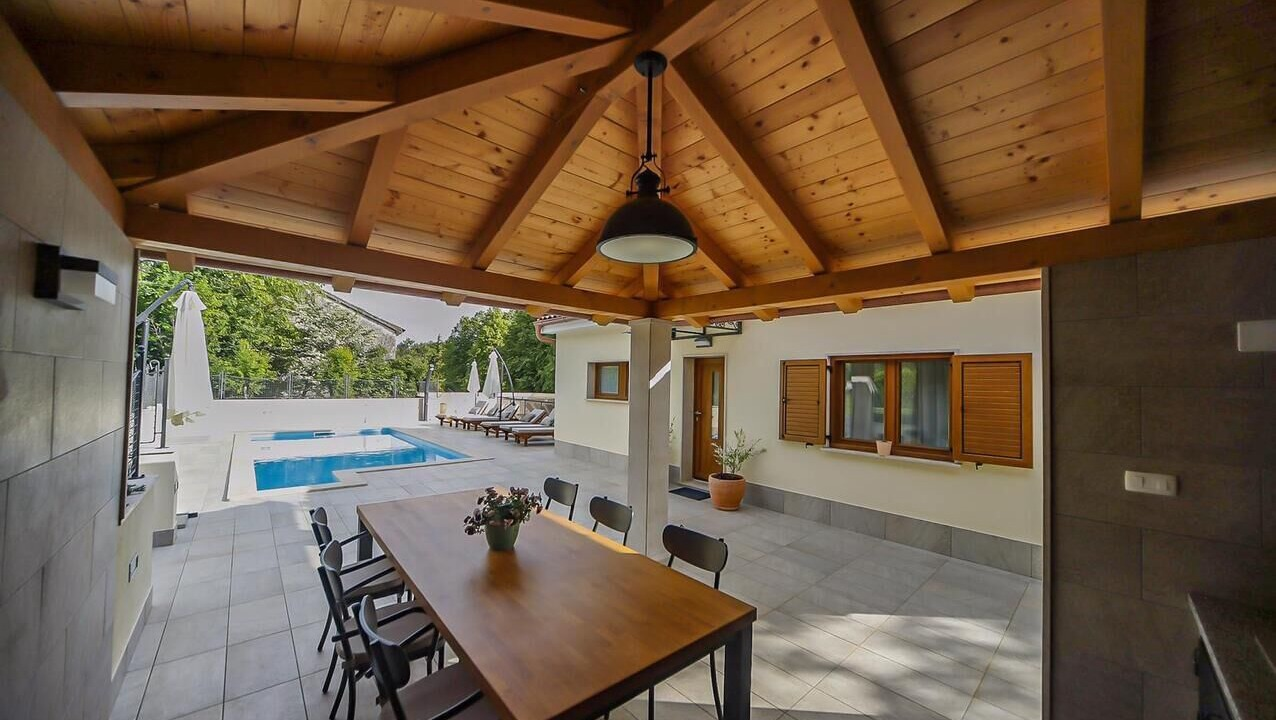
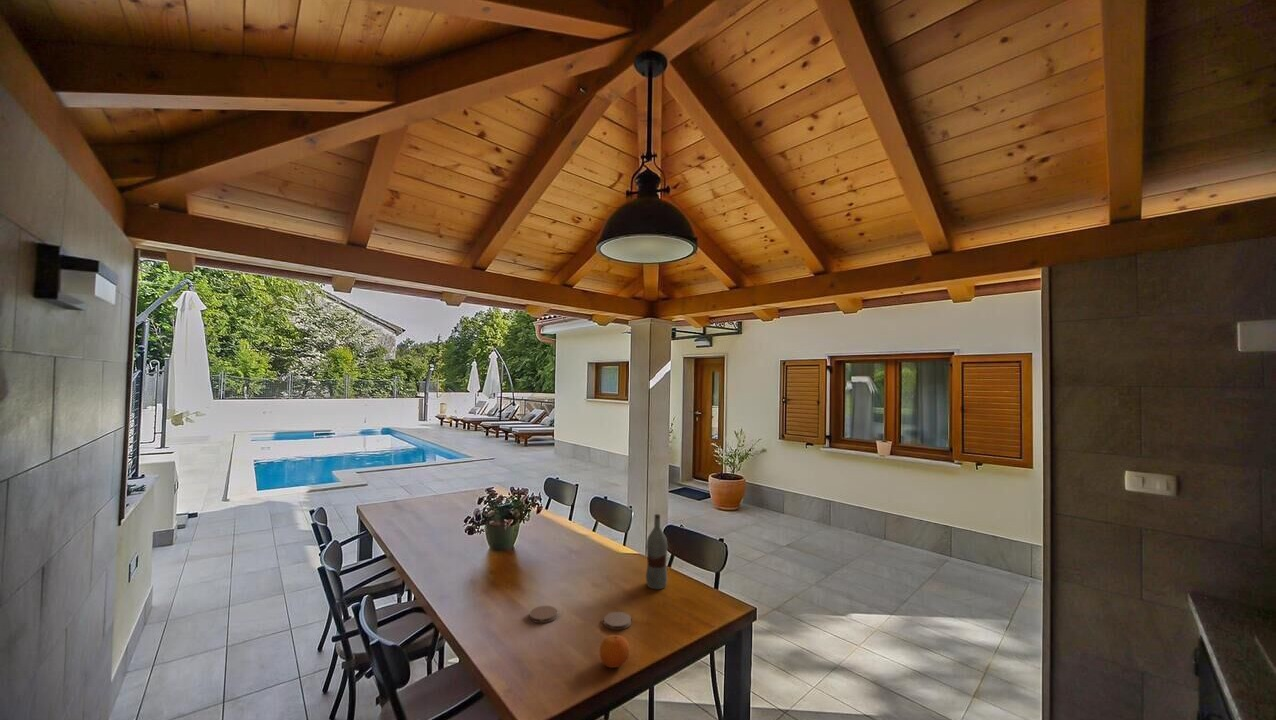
+ coaster (617, 620)
+ coaster (543, 614)
+ fruit (614, 650)
+ bottle (656, 550)
